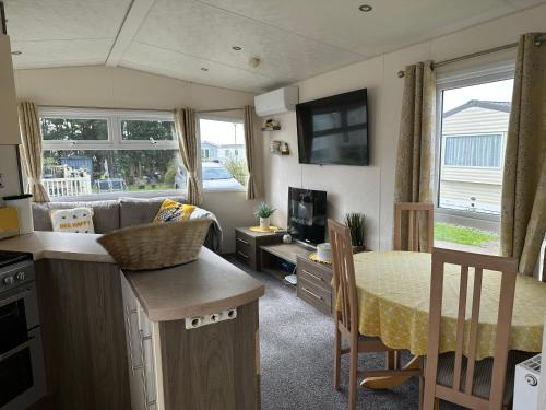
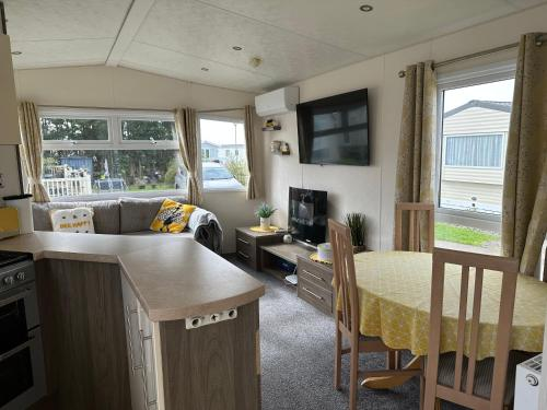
- fruit basket (158, 238)
